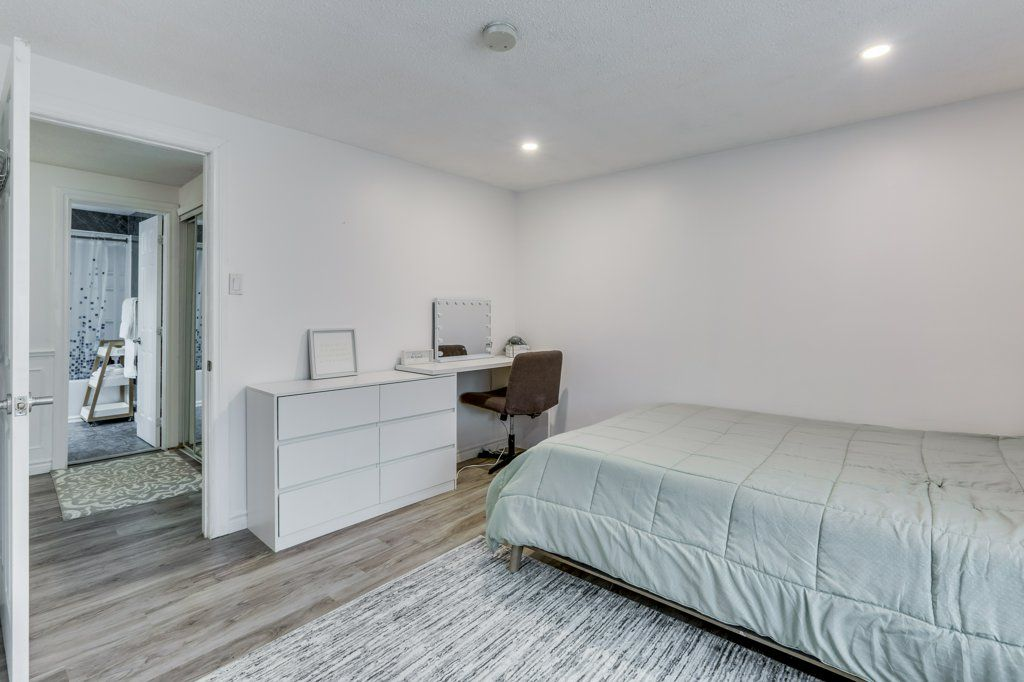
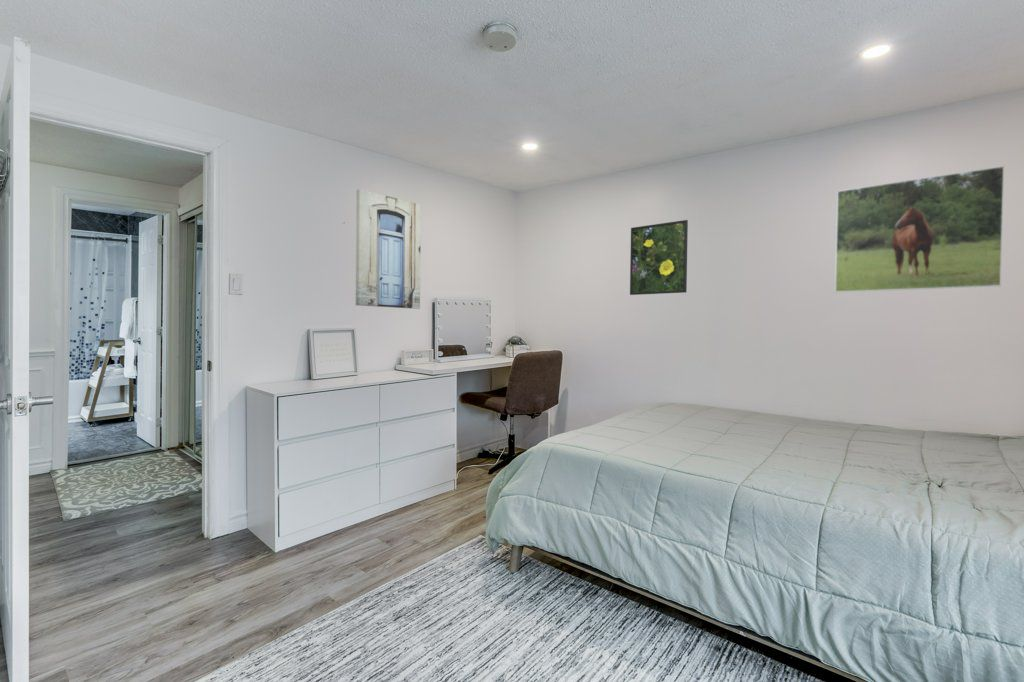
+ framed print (657, 258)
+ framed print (912, 234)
+ wall art (389, 252)
